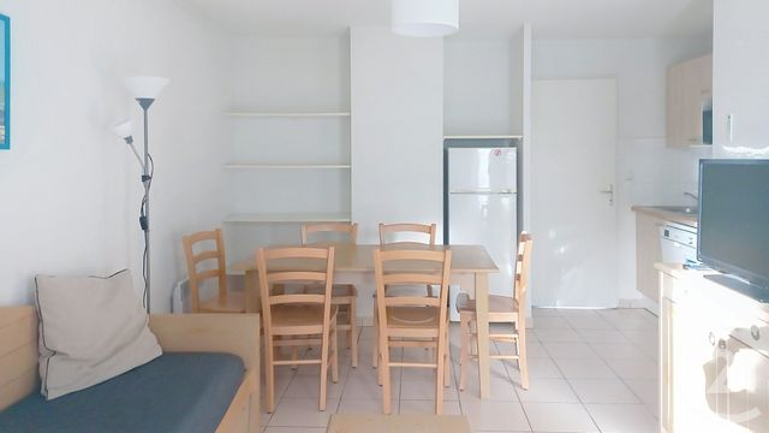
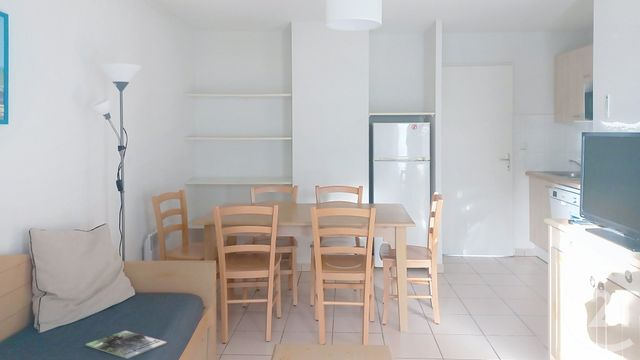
+ magazine (126, 343)
